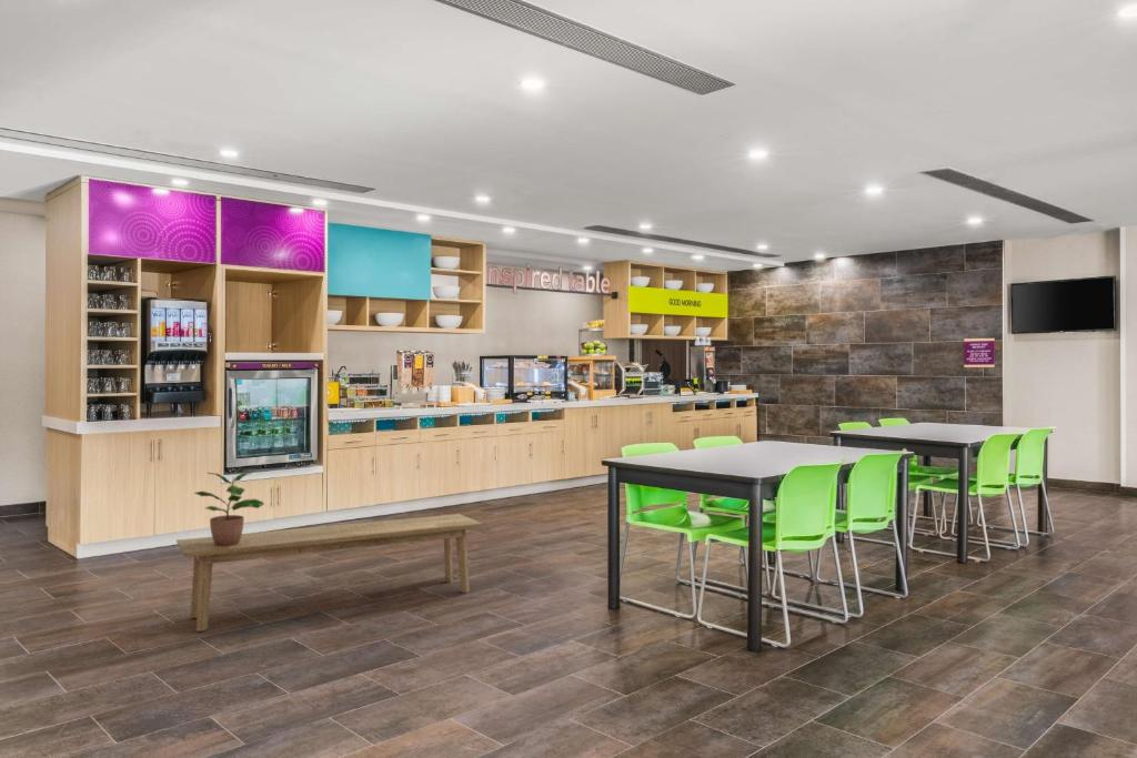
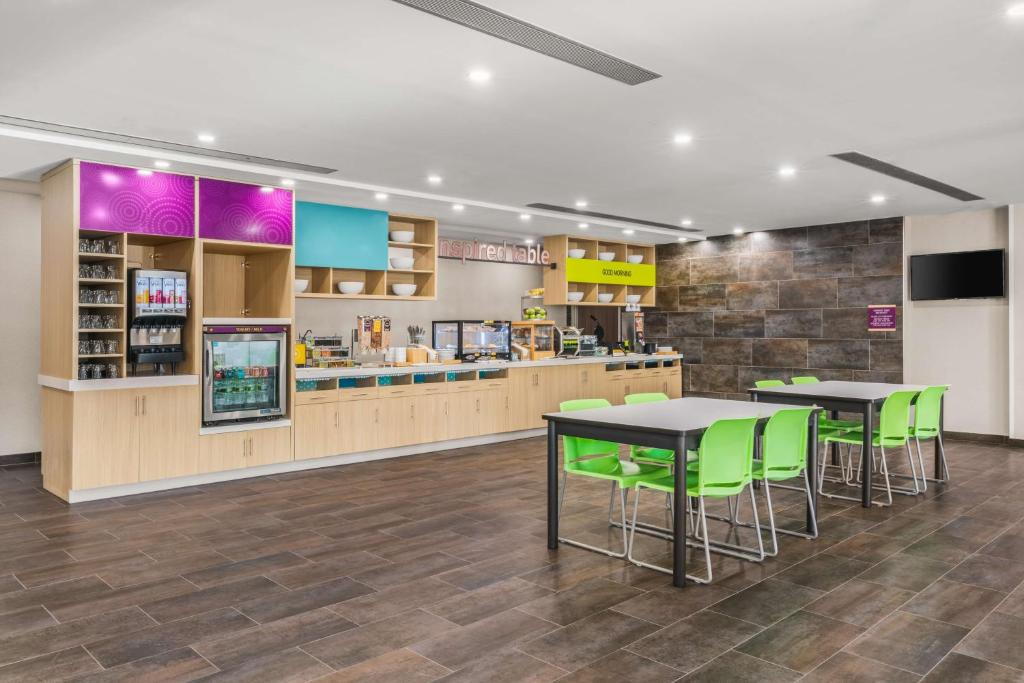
- potted plant (228, 506)
- bench (336, 549)
